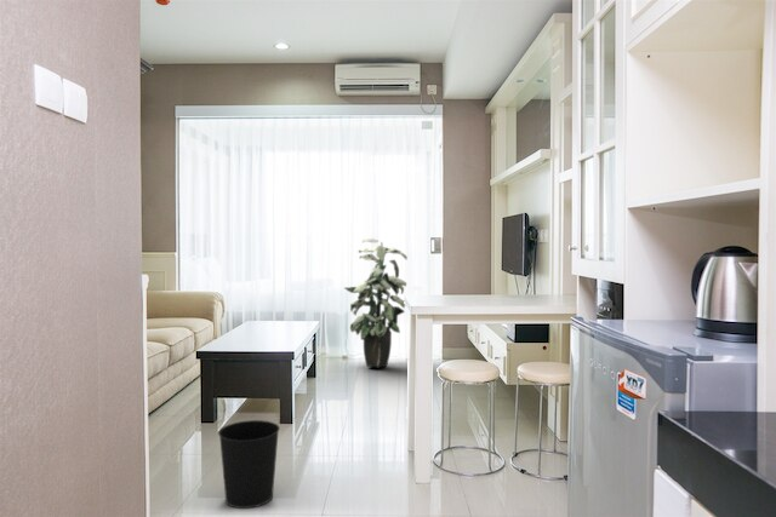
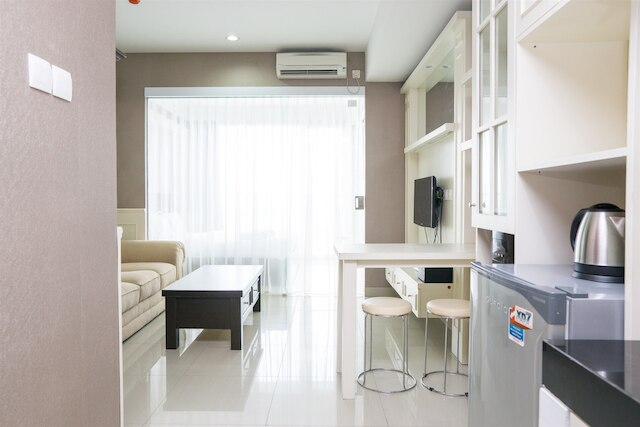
- indoor plant (375, 301)
- wastebasket (249, 464)
